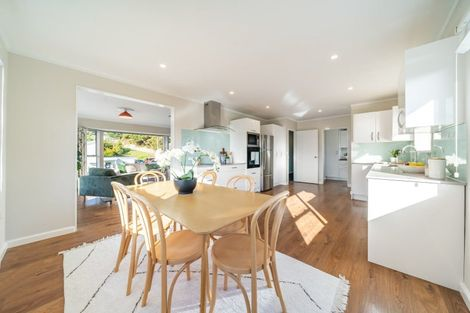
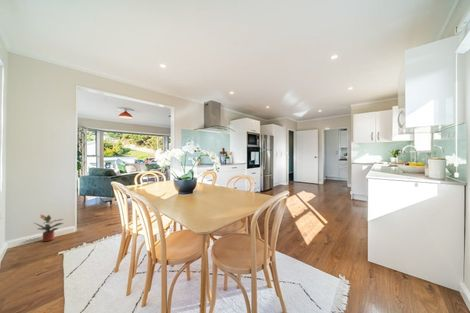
+ potted plant (49, 227)
